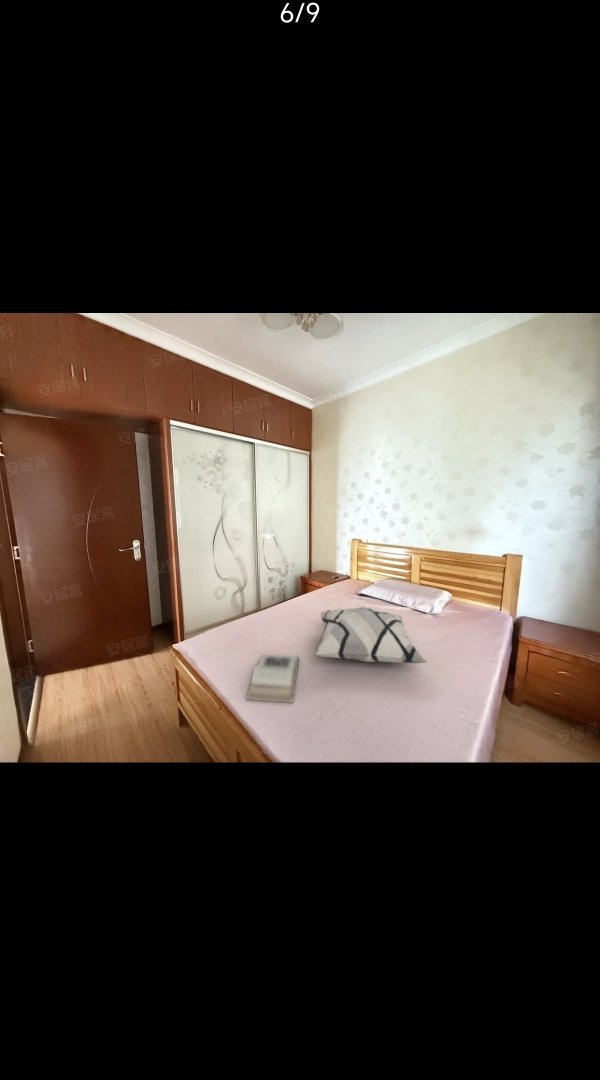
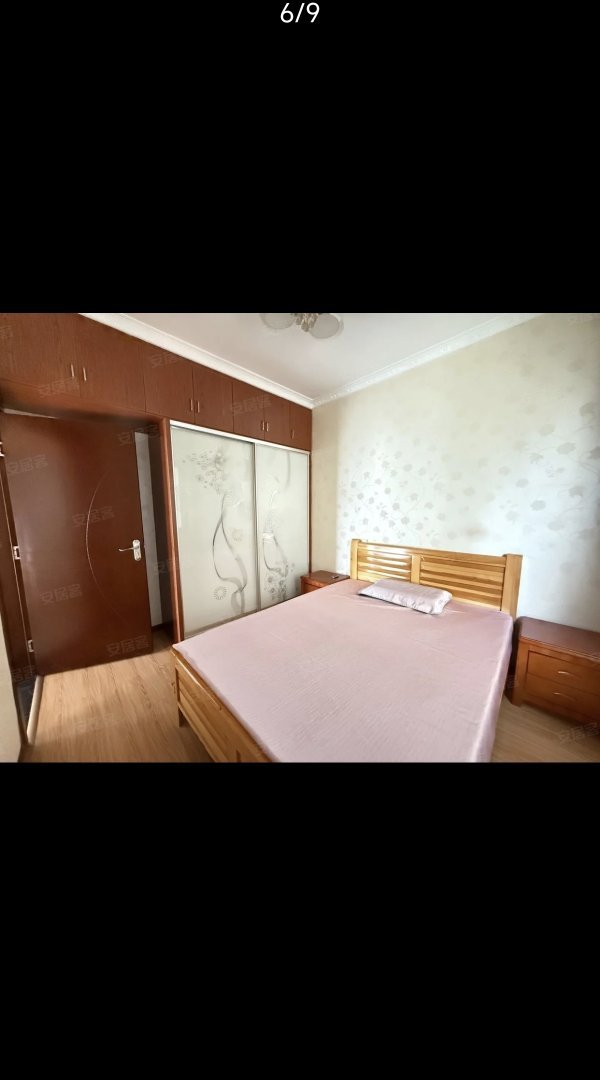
- decorative pillow (364, 633)
- book (275, 670)
